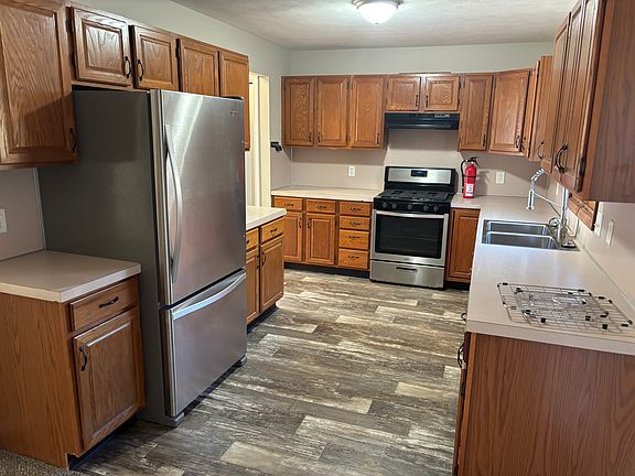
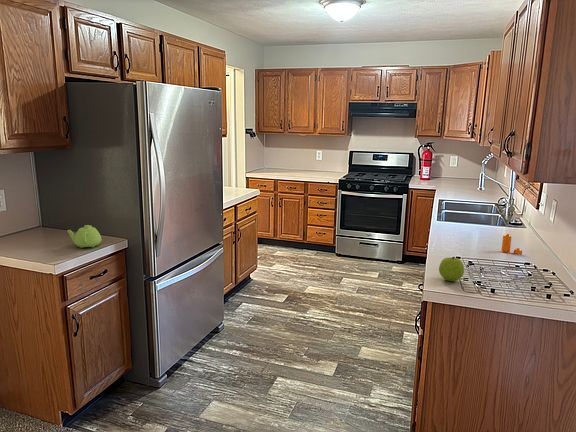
+ apple (451, 269)
+ teapot (84, 235)
+ pepper shaker (510, 243)
